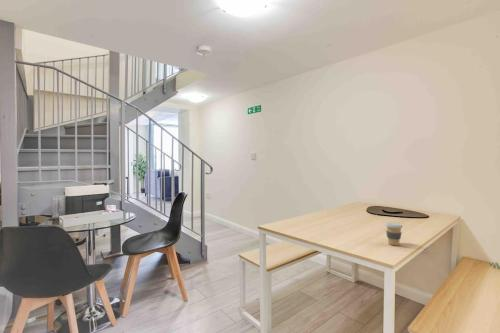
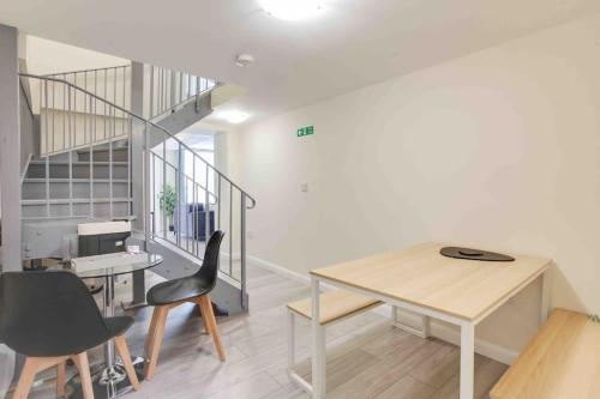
- coffee cup (393, 233)
